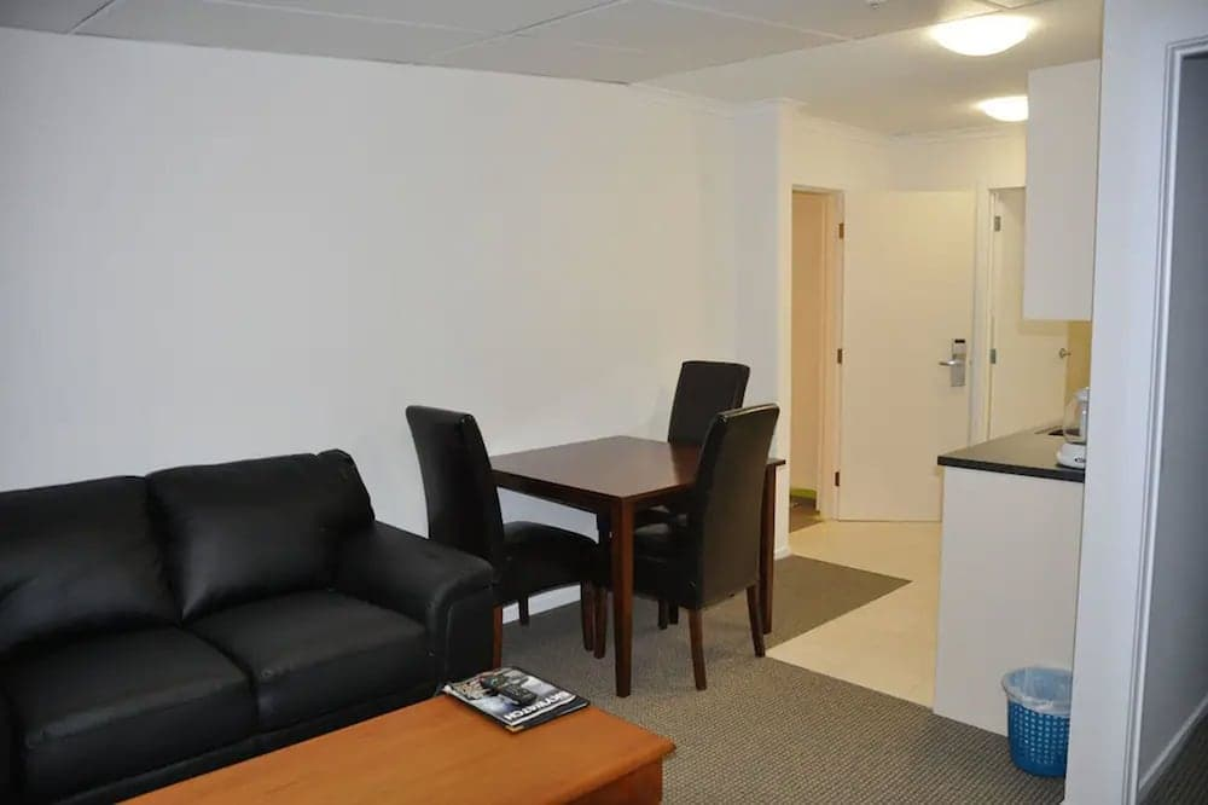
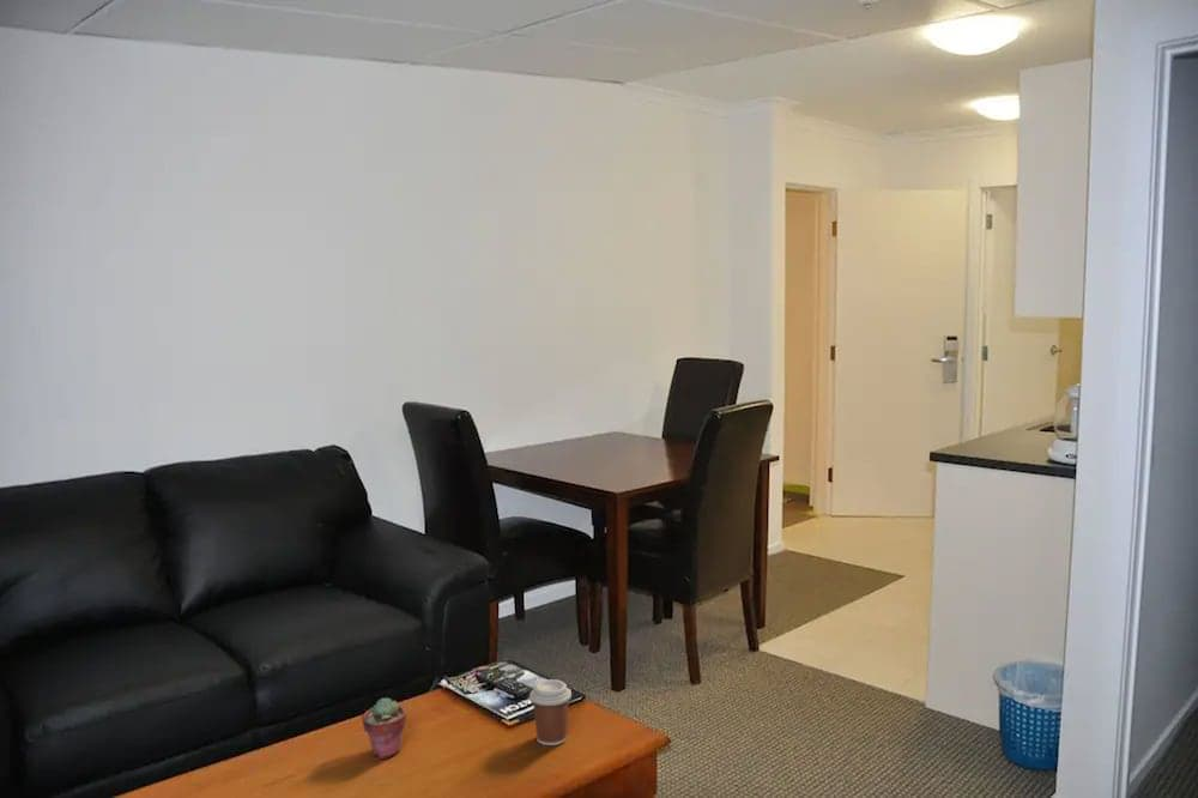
+ coffee cup (550, 712)
+ potted succulent (385, 724)
